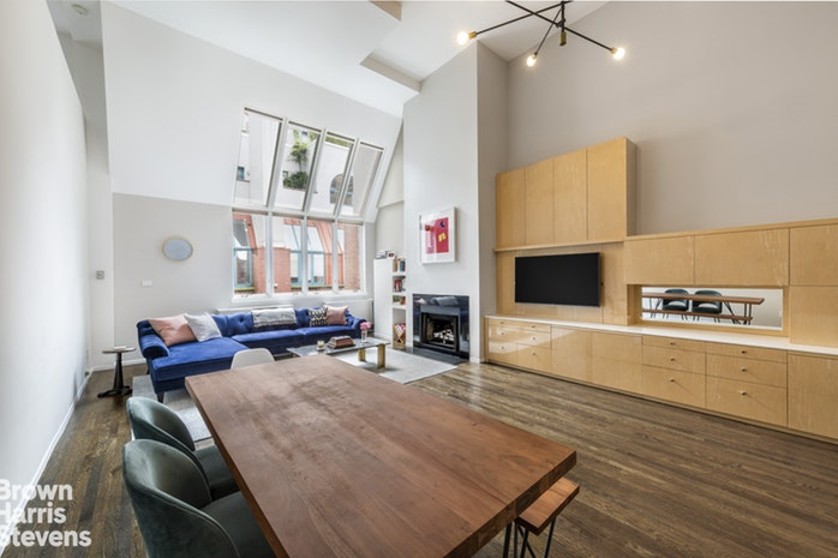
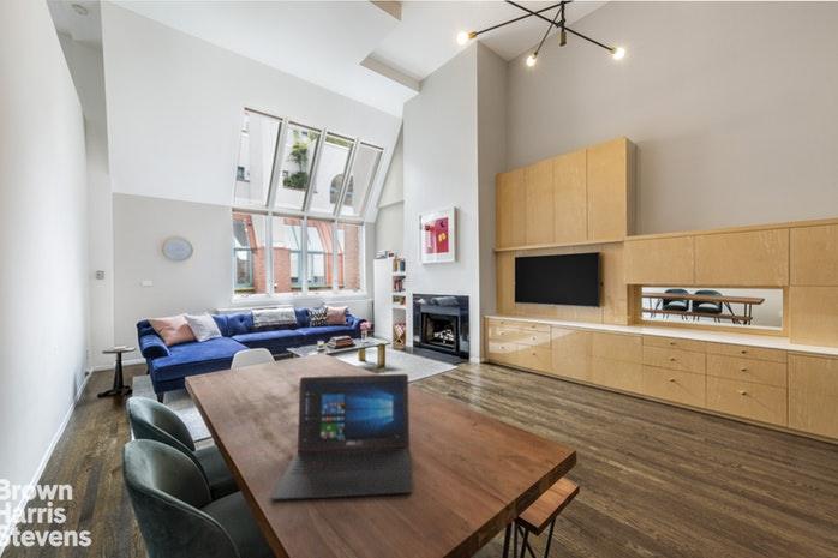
+ laptop (349, 428)
